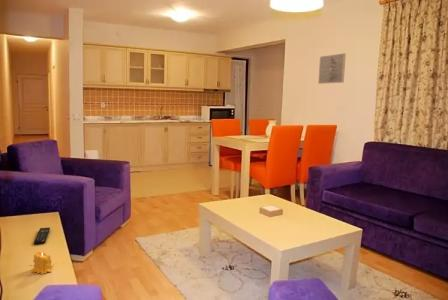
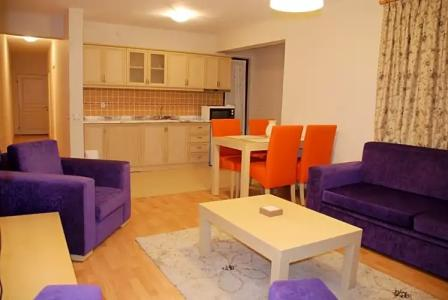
- candle (43, 260)
- remote control (42, 235)
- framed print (331, 69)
